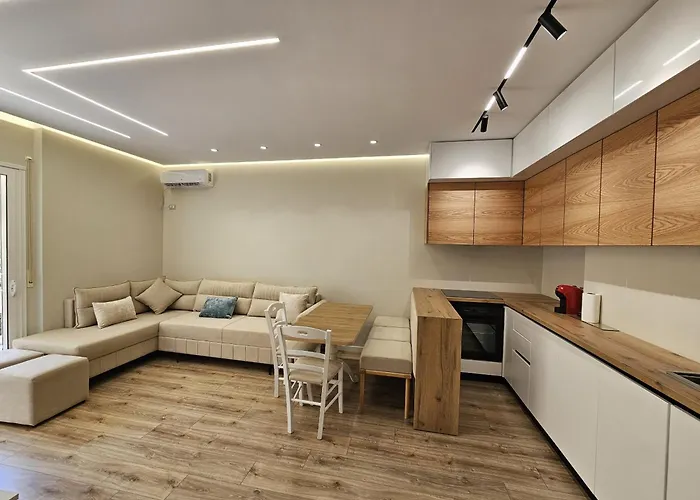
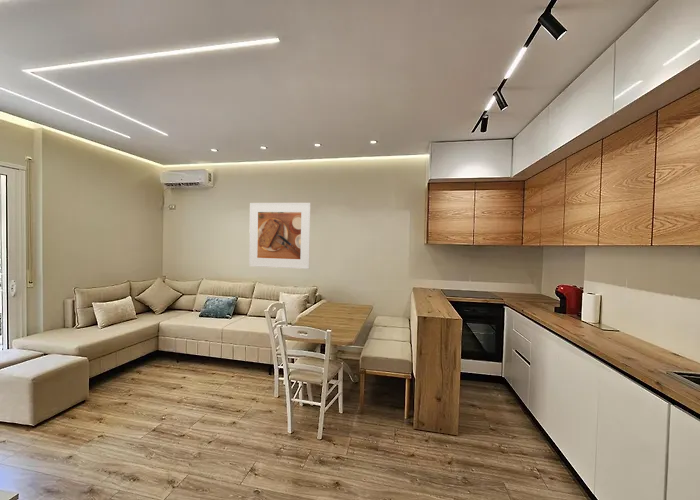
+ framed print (279, 235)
